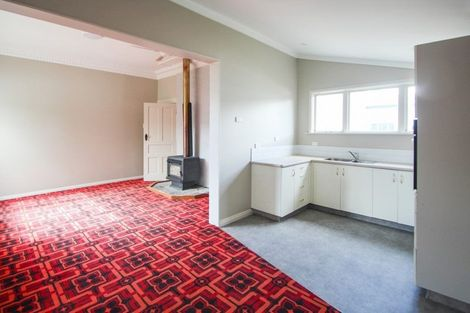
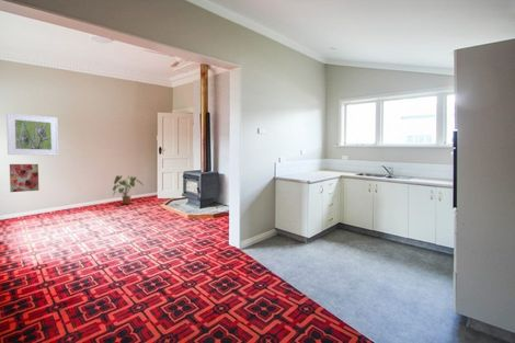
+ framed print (33, 135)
+ wall art (24, 178)
+ house plant (126, 188)
